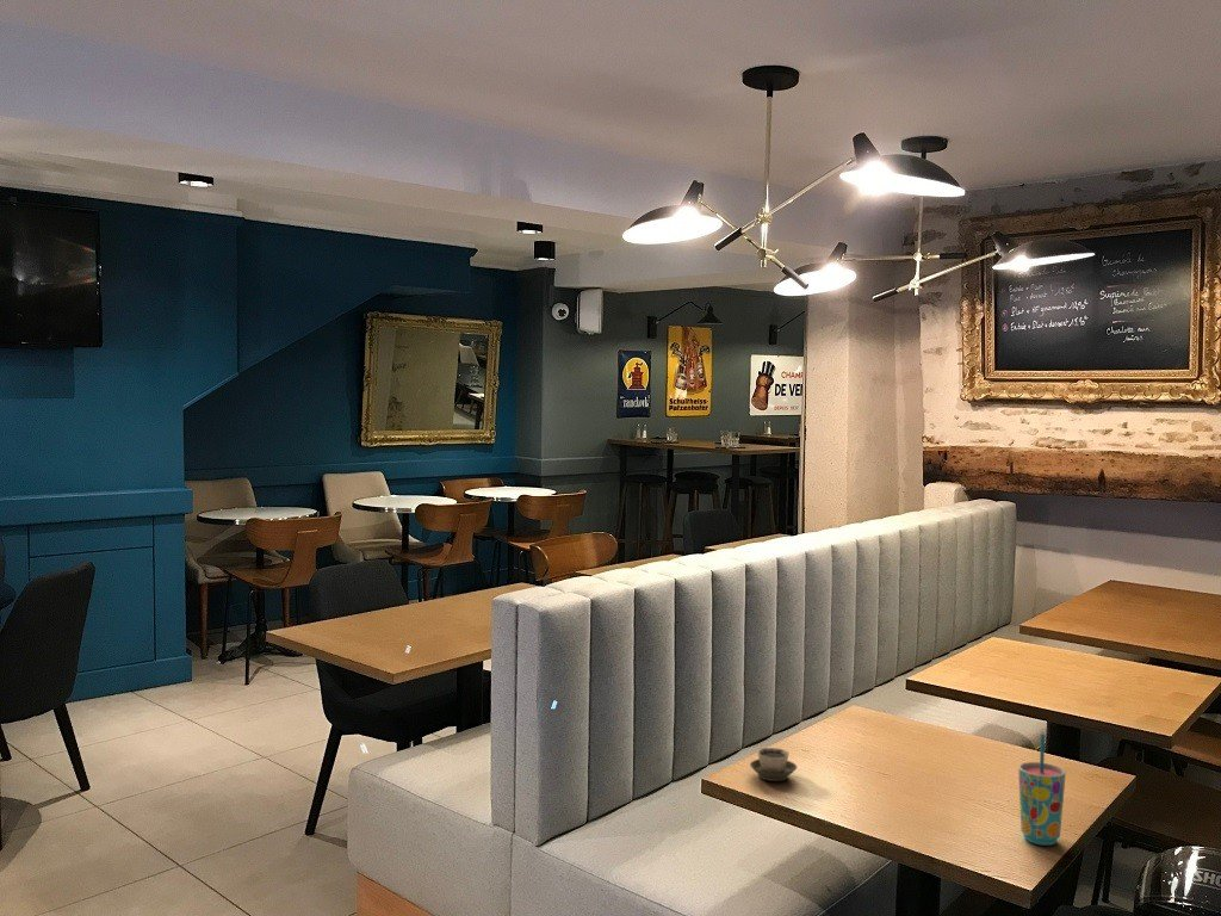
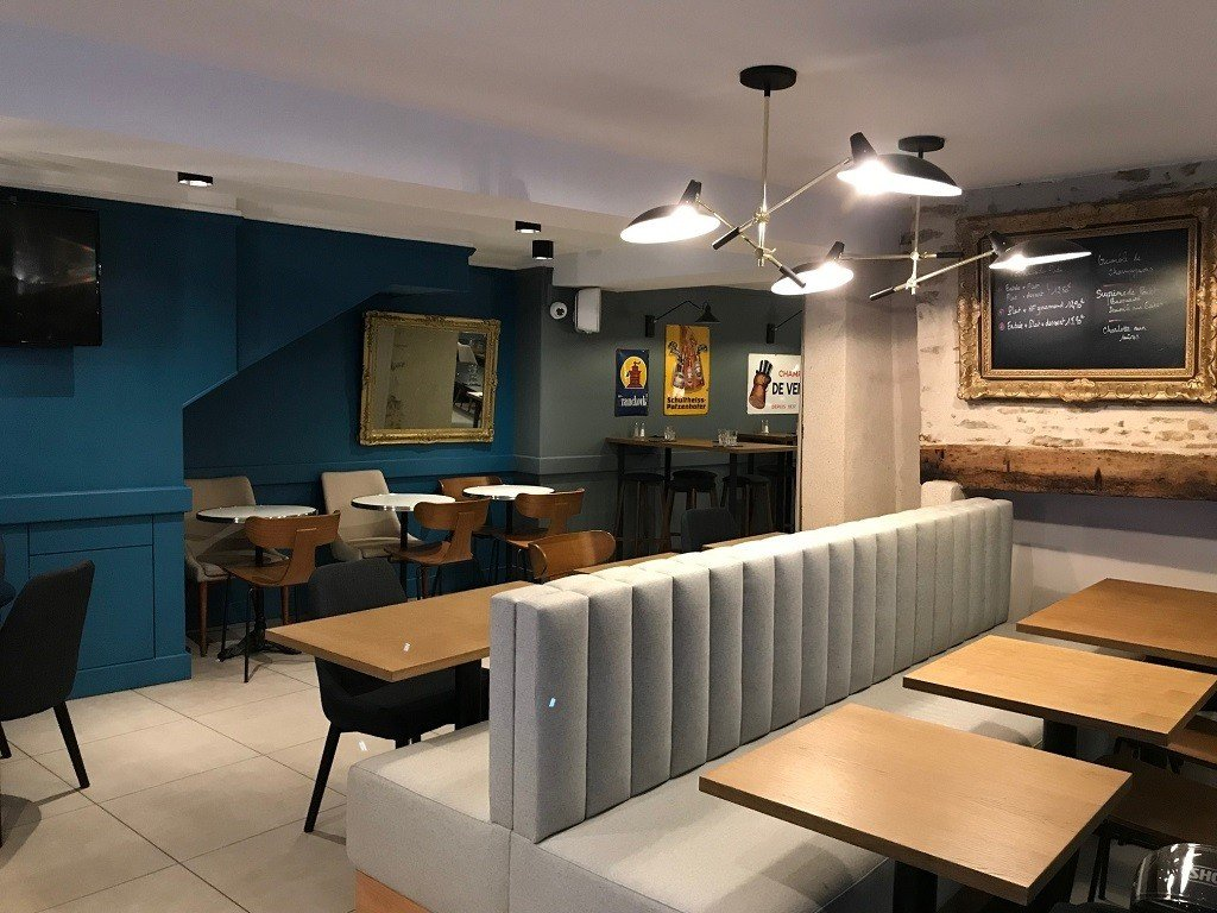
- cup (773, 763)
- cup (1041, 787)
